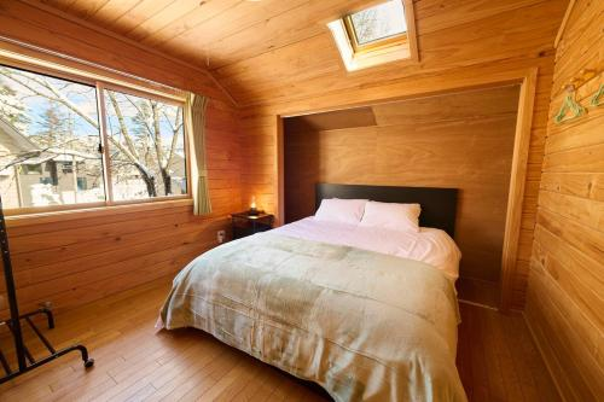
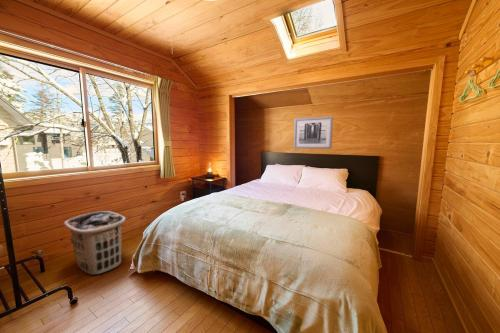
+ clothes hamper (97, 237)
+ wall art (312, 133)
